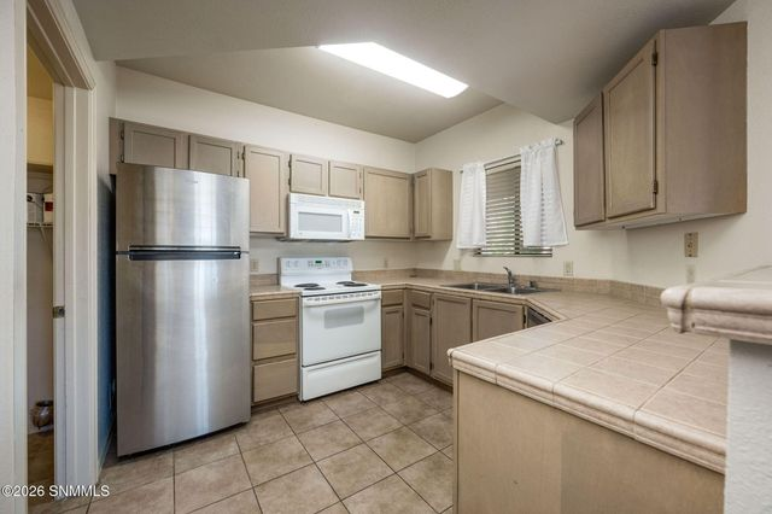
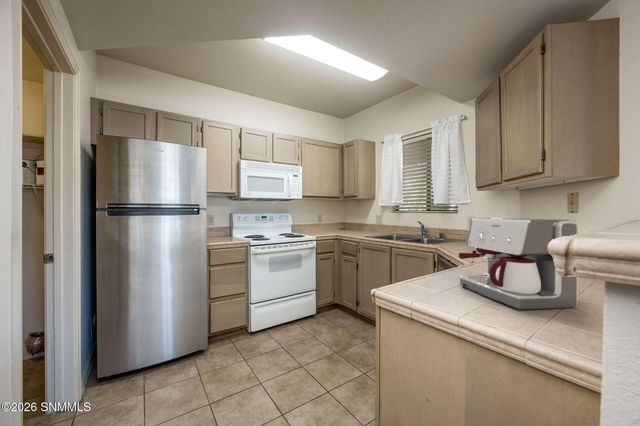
+ coffee maker (511, 256)
